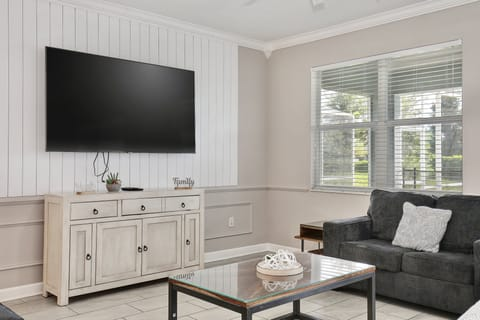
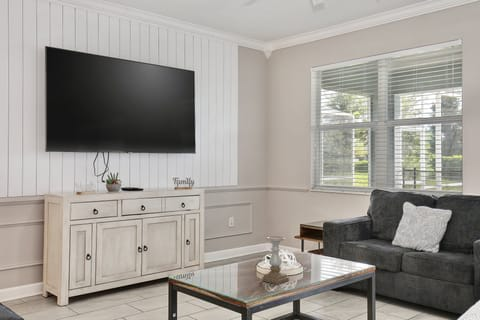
+ candle holder (275, 259)
